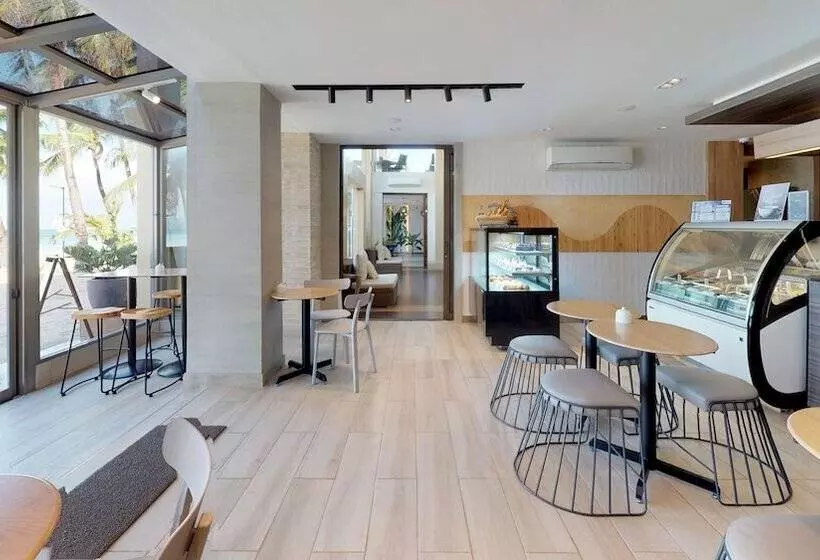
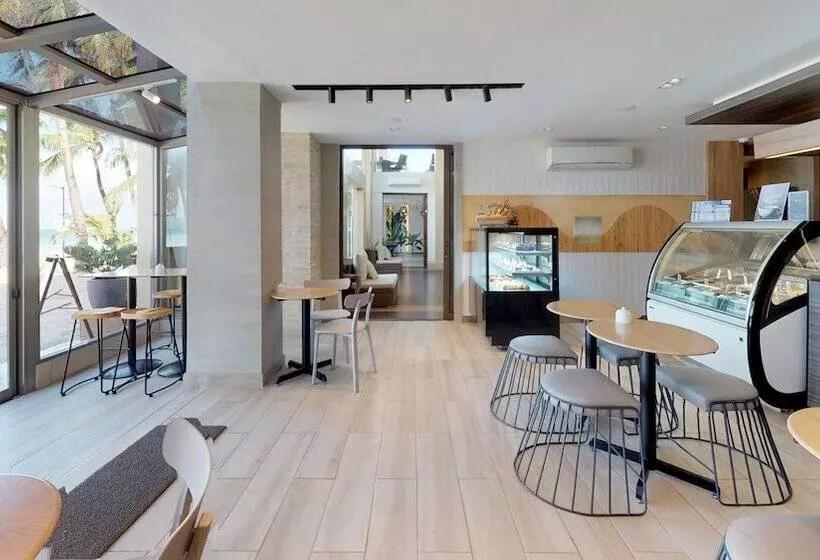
+ wall art (587, 230)
